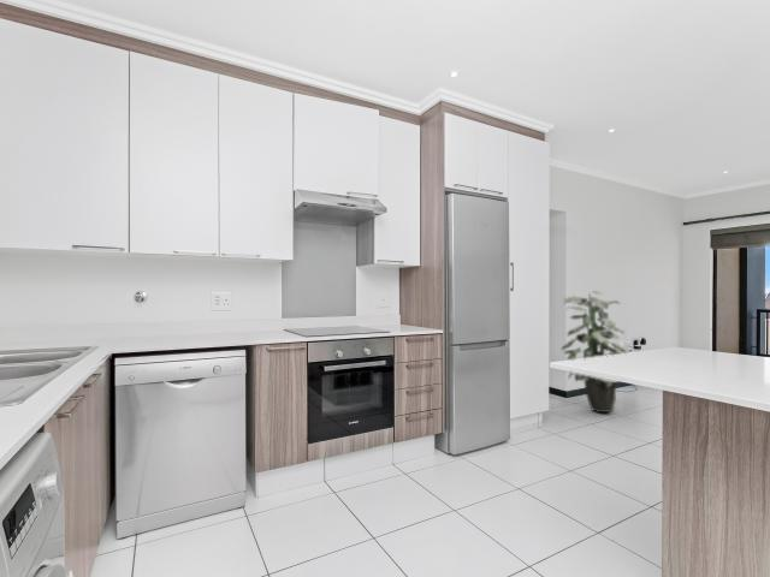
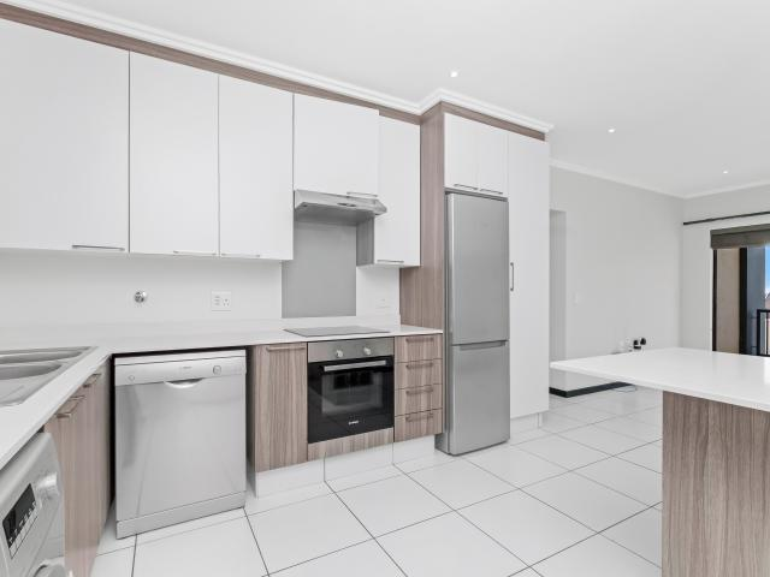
- indoor plant (594, 350)
